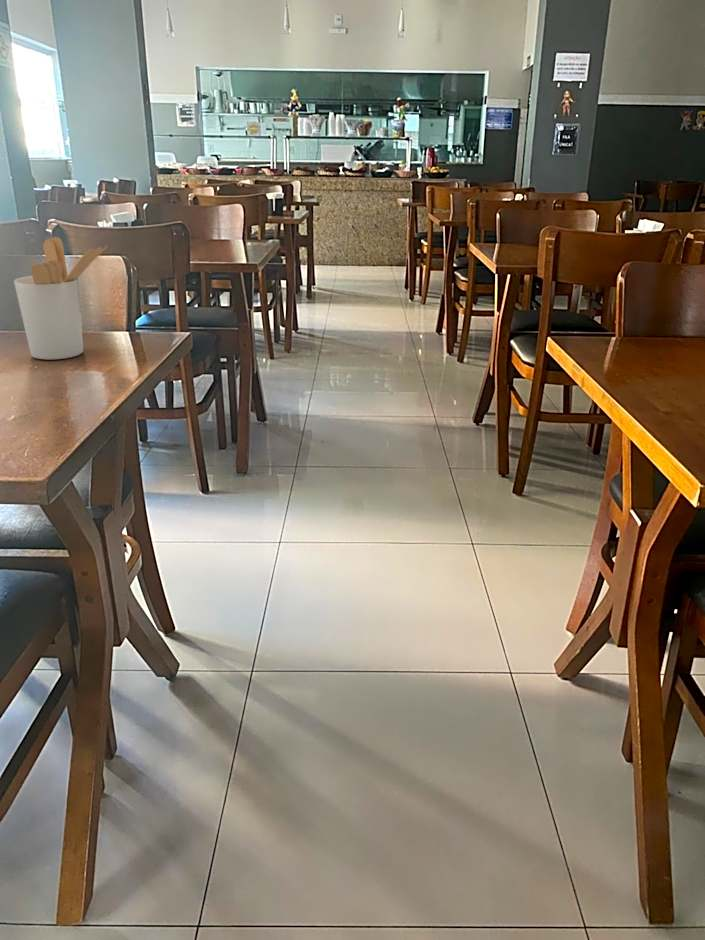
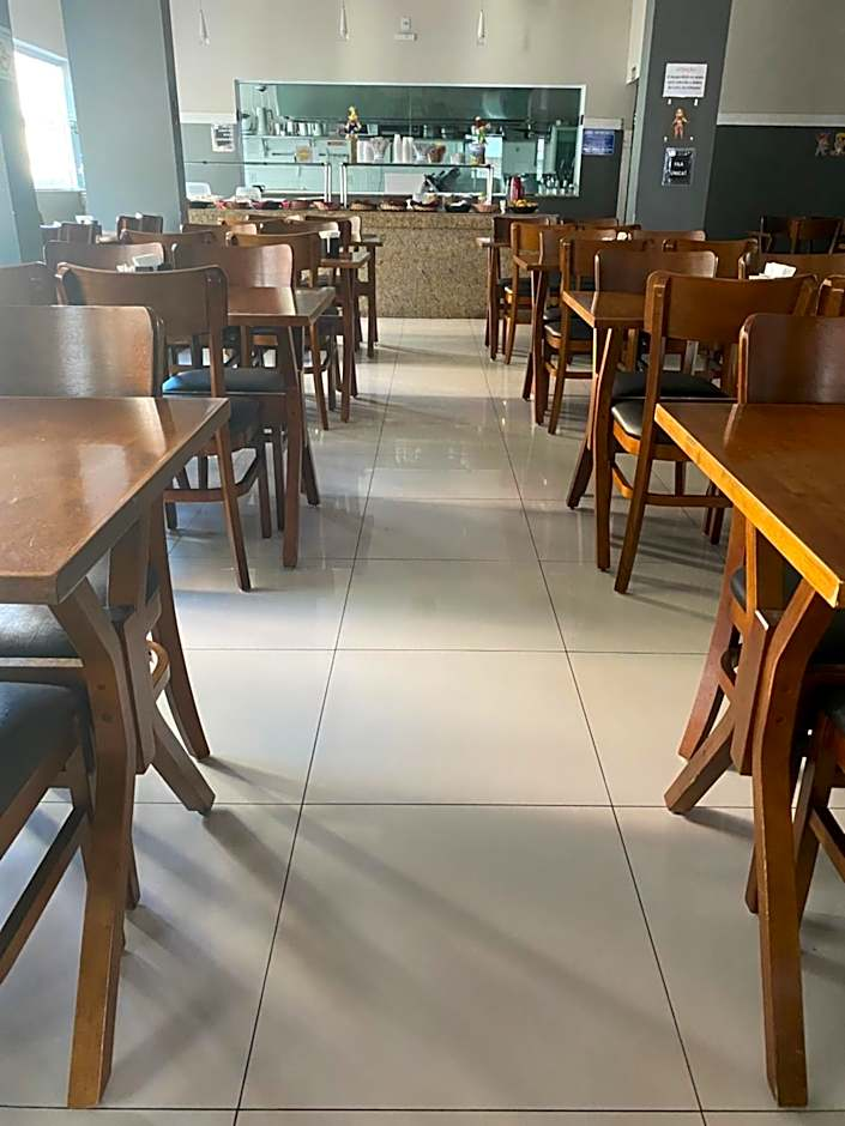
- utensil holder (65, 298)
